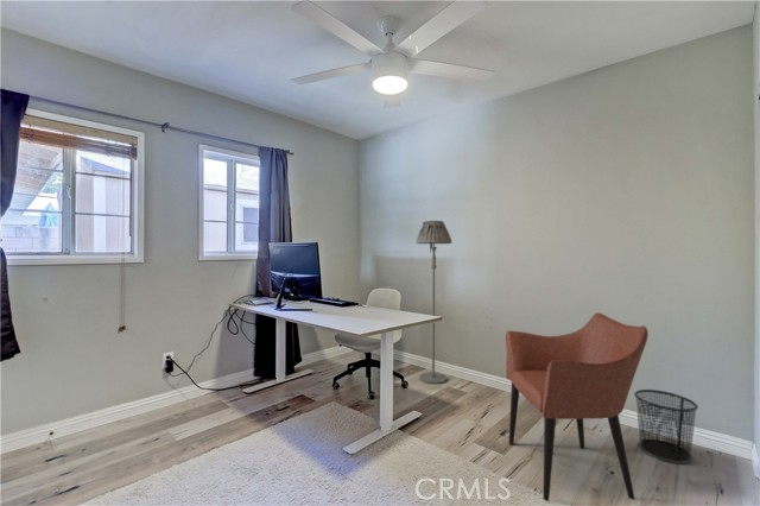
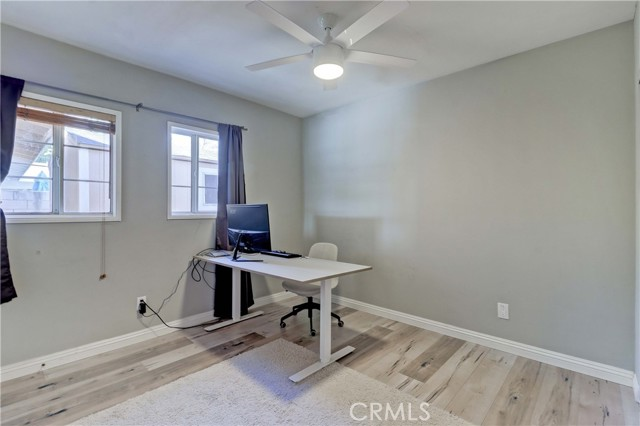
- waste bin (664, 424)
- armchair (574, 393)
- floor lamp (433, 299)
